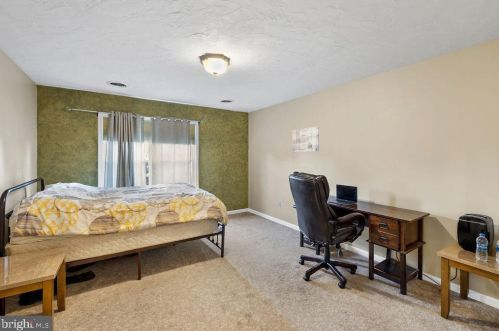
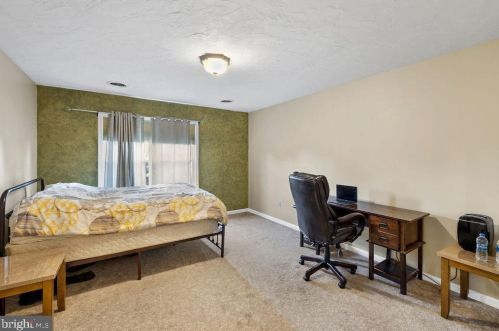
- wall art (304, 140)
